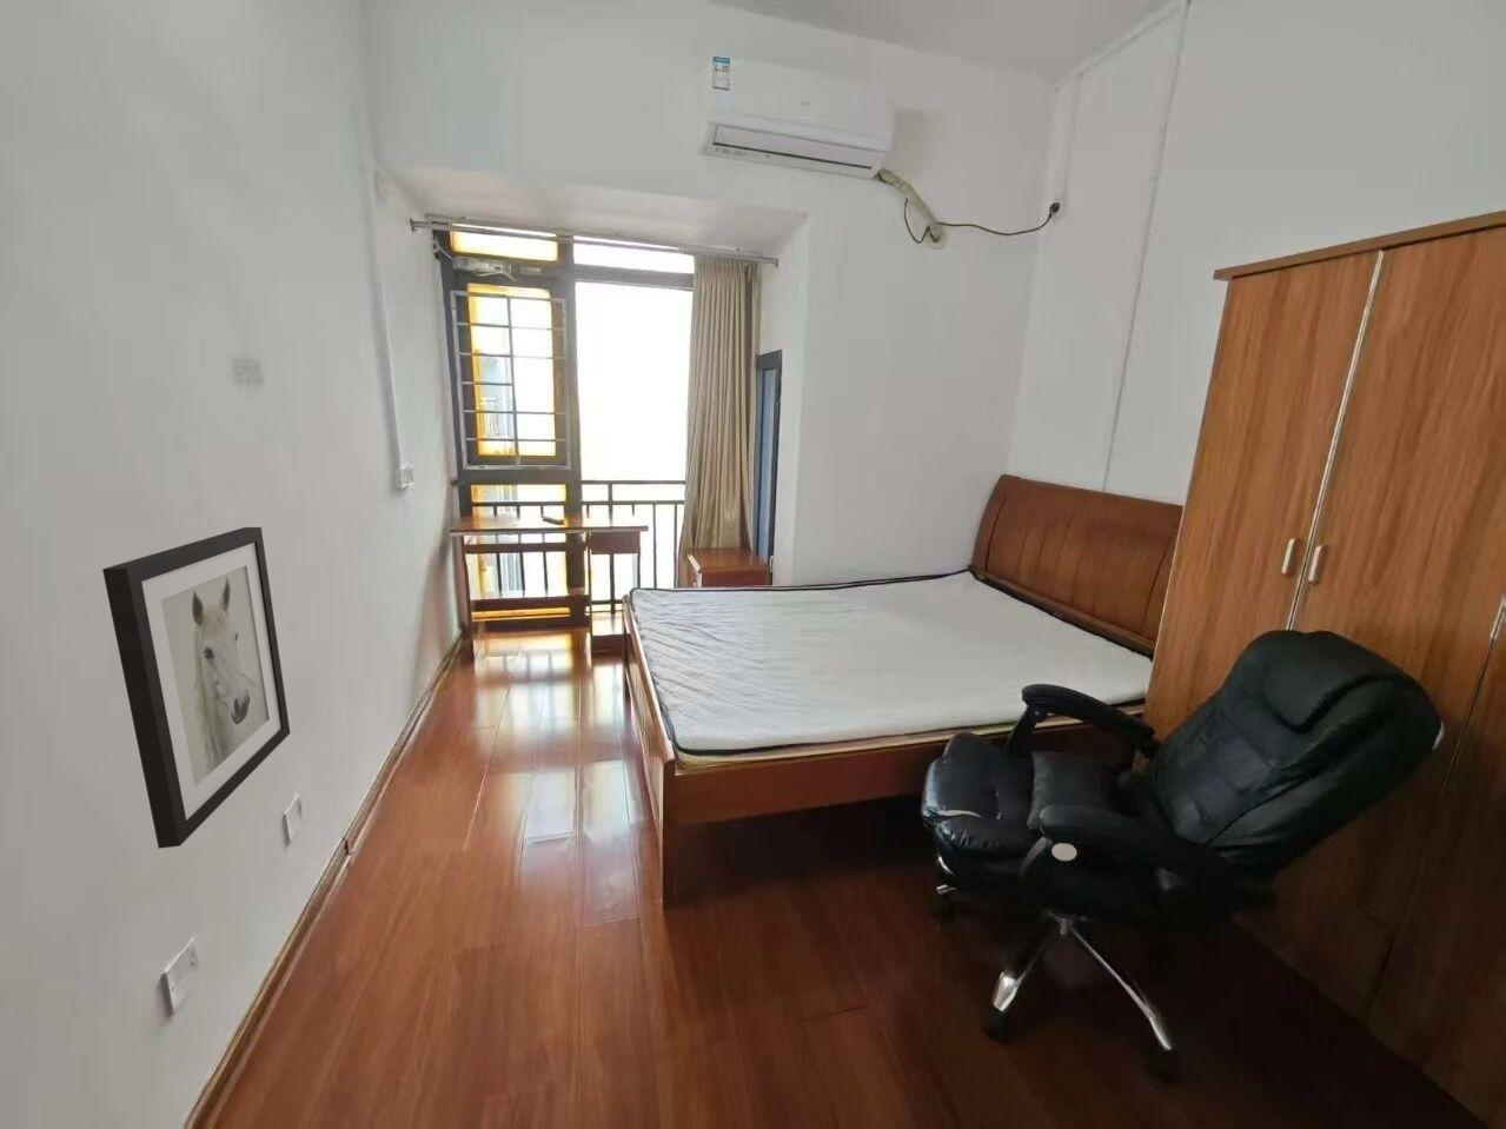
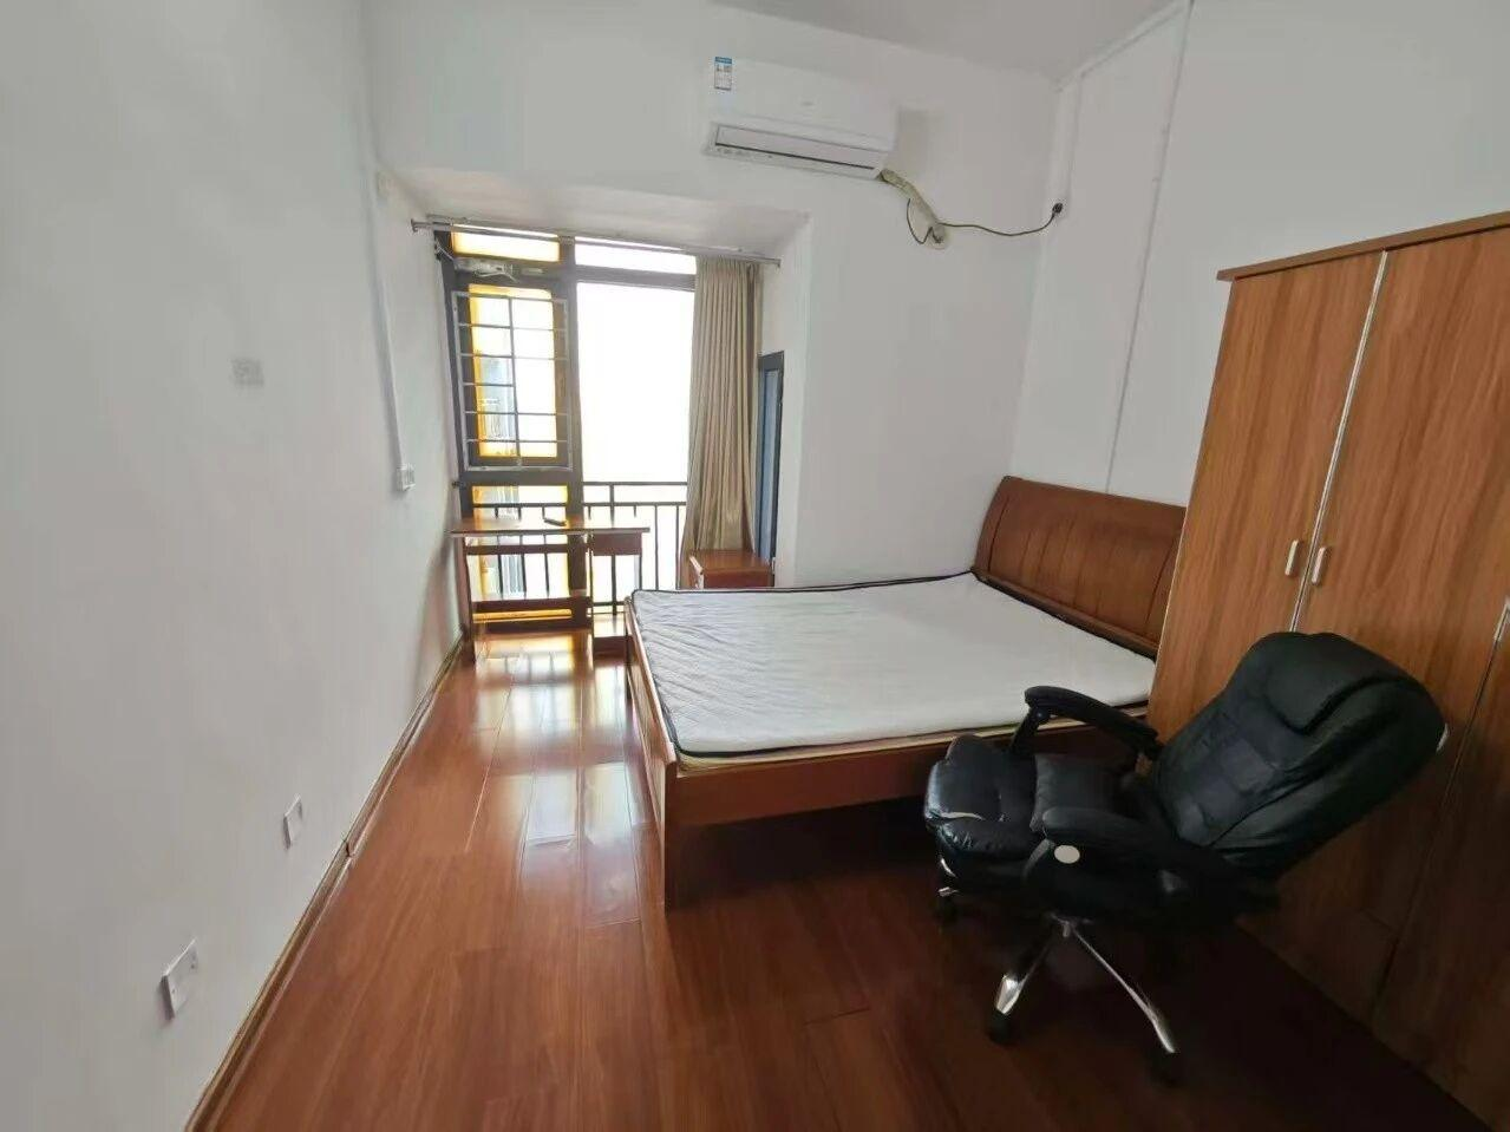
- wall art (216, 668)
